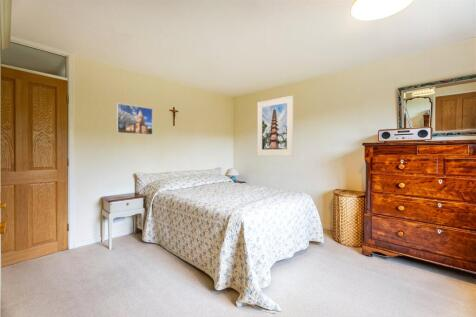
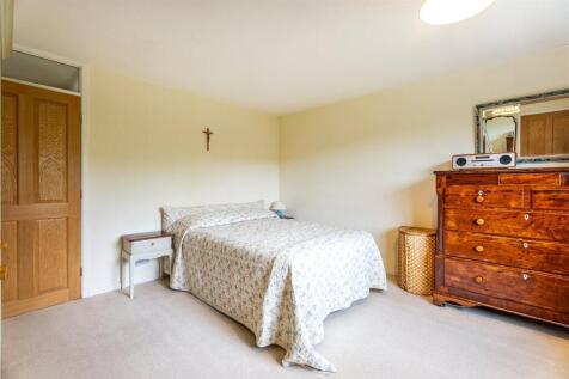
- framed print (135, 120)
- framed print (274, 127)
